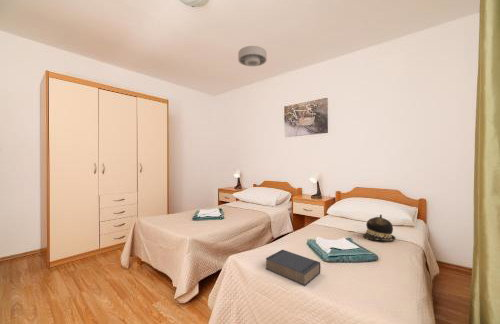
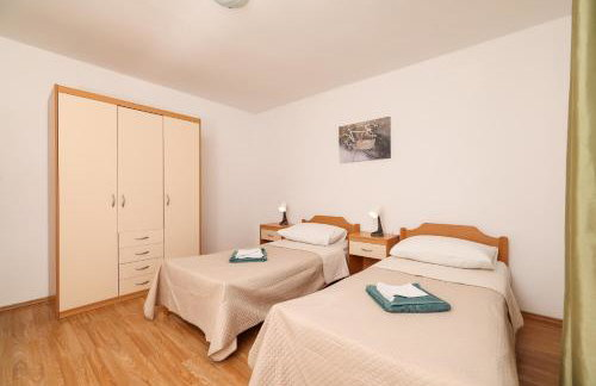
- hat (378, 226)
- book (292, 265)
- ceiling light (252, 57)
